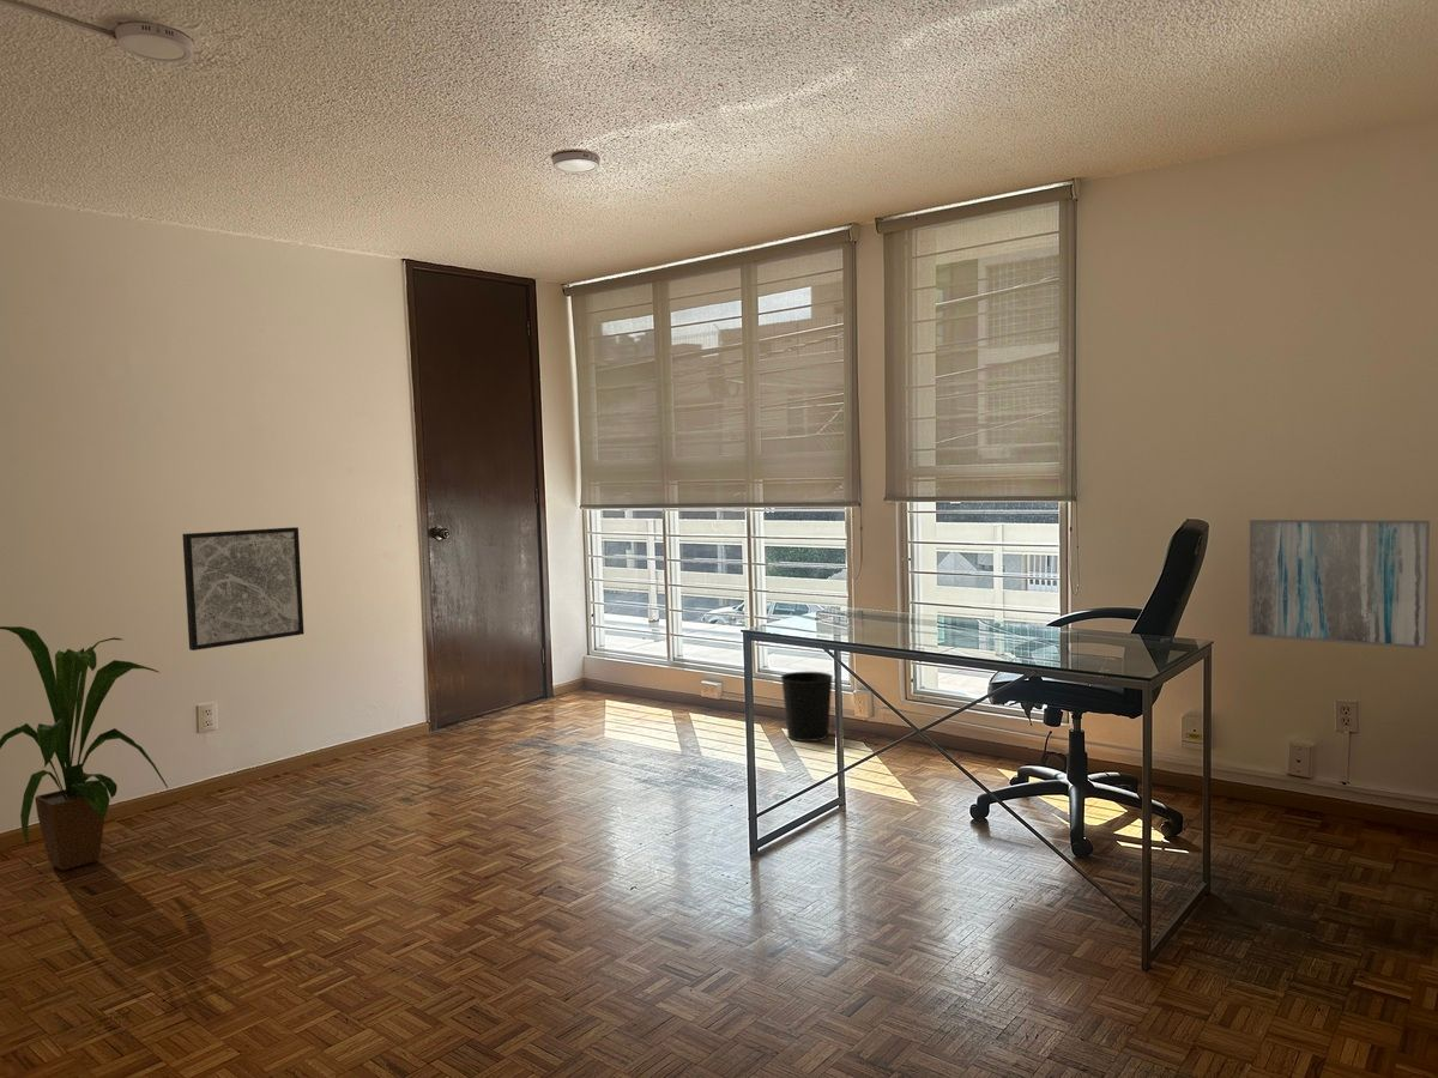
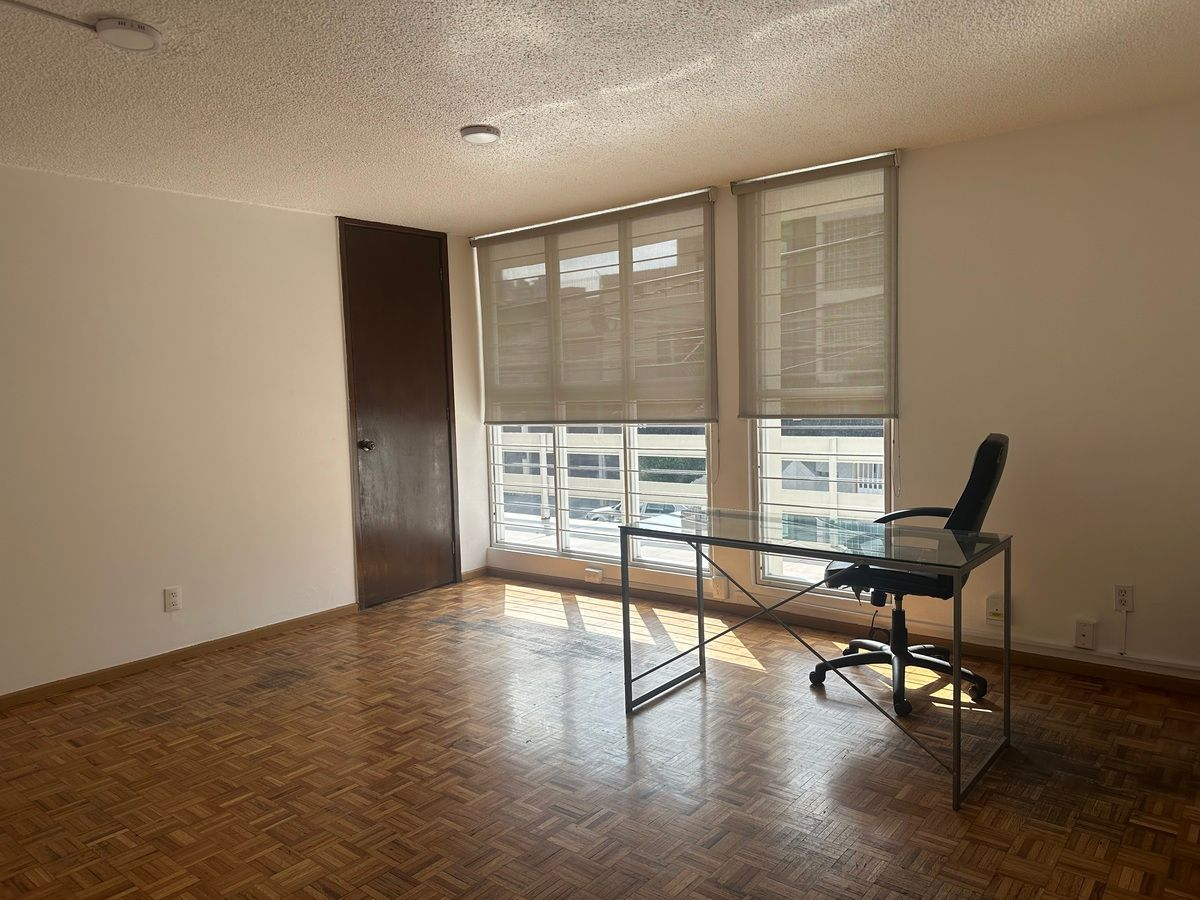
- wastebasket (806, 705)
- wall art (246, 586)
- wall art (1335, 581)
- house plant (87, 733)
